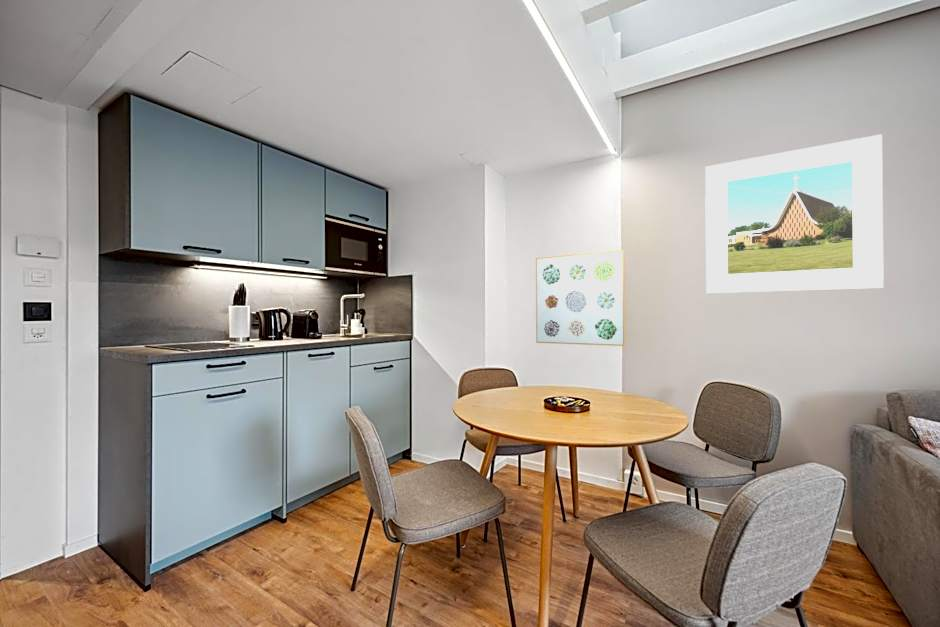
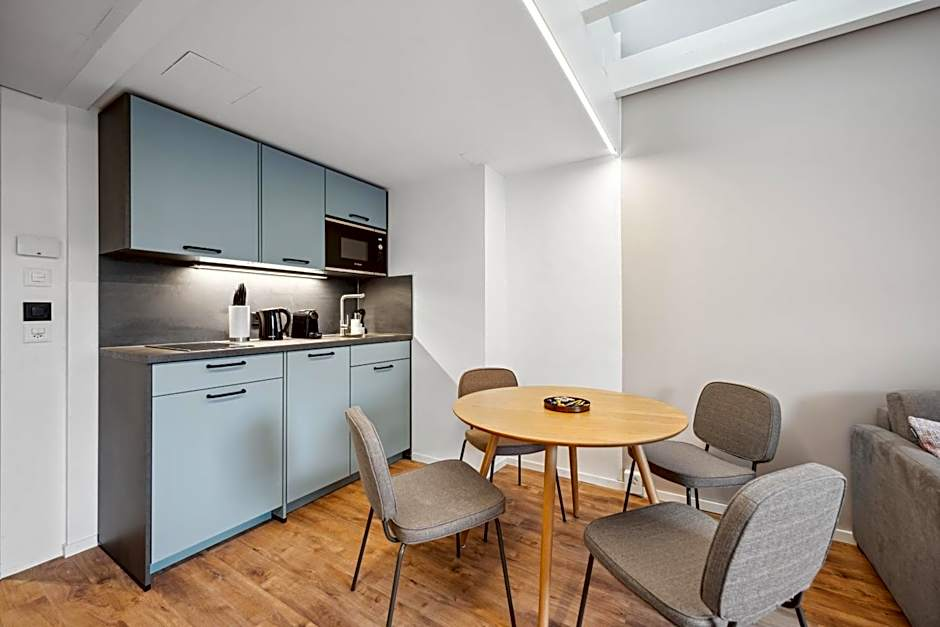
- wall art (577, 299)
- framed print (785, 221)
